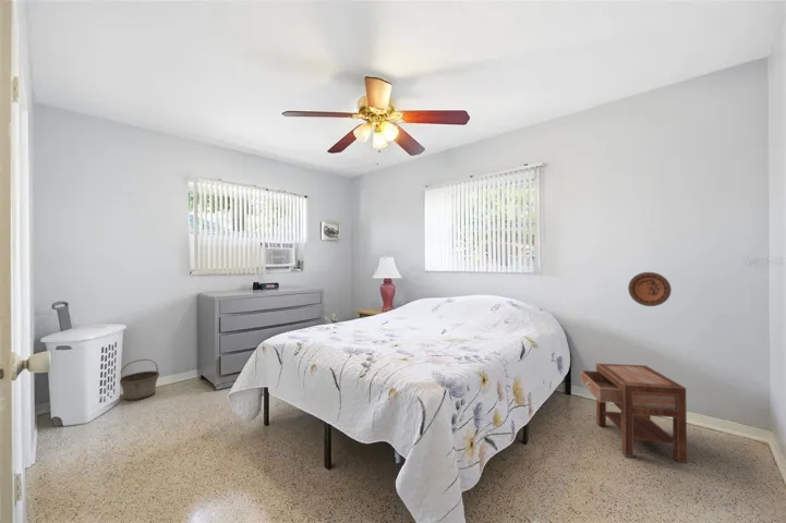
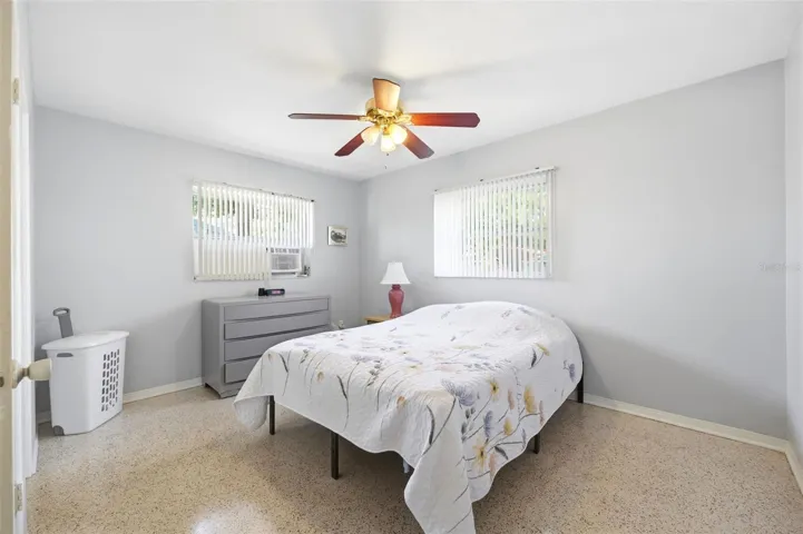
- nightstand (630, 406)
- decorative plate (649, 289)
- basket (140, 377)
